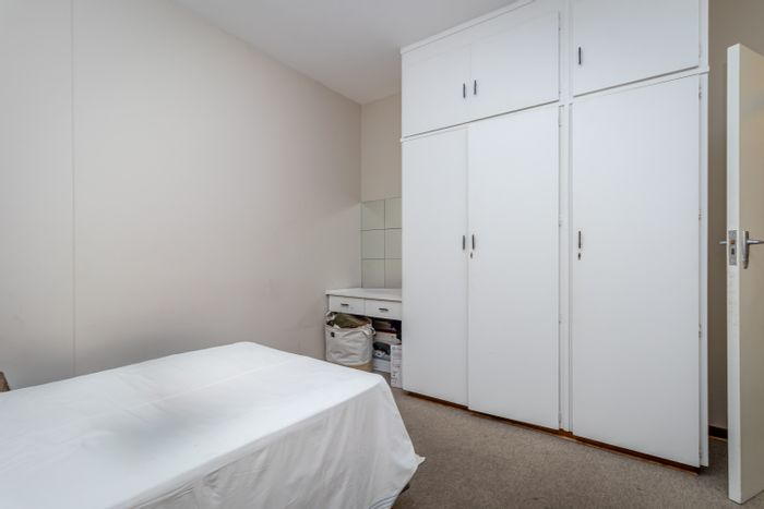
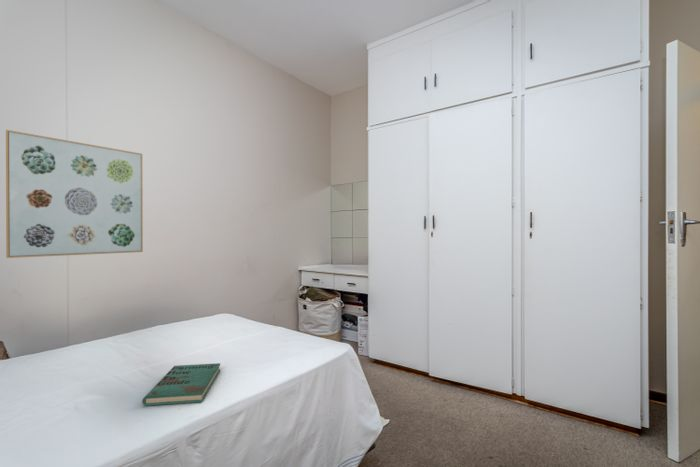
+ book (185, 382)
+ wall art (83, 199)
